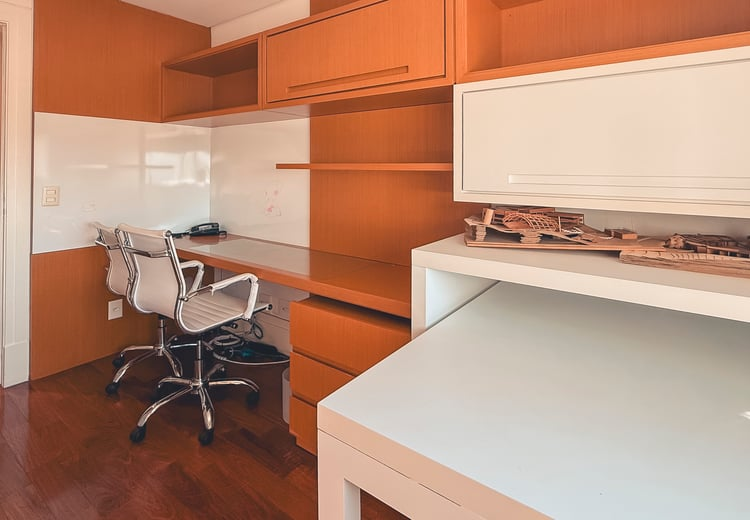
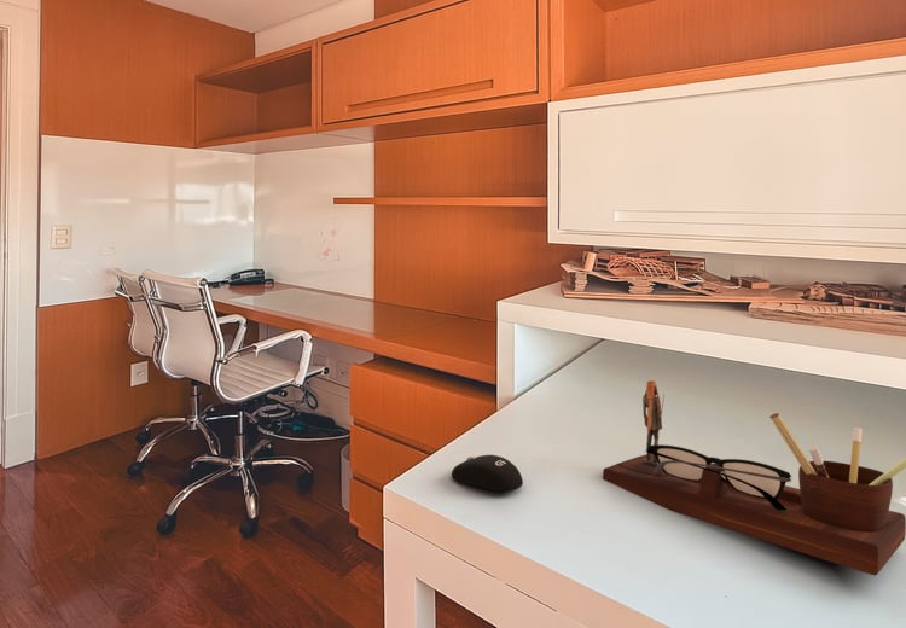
+ desk organizer (747, 460)
+ computer mouse (488, 470)
